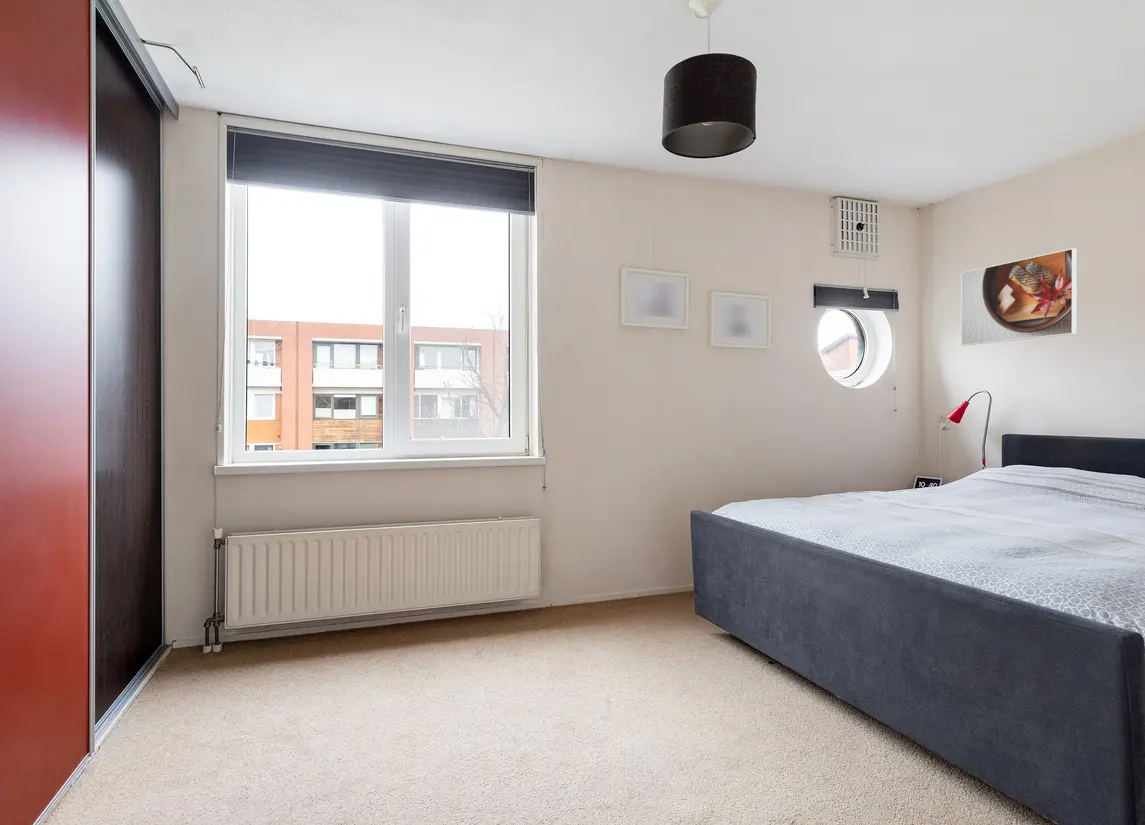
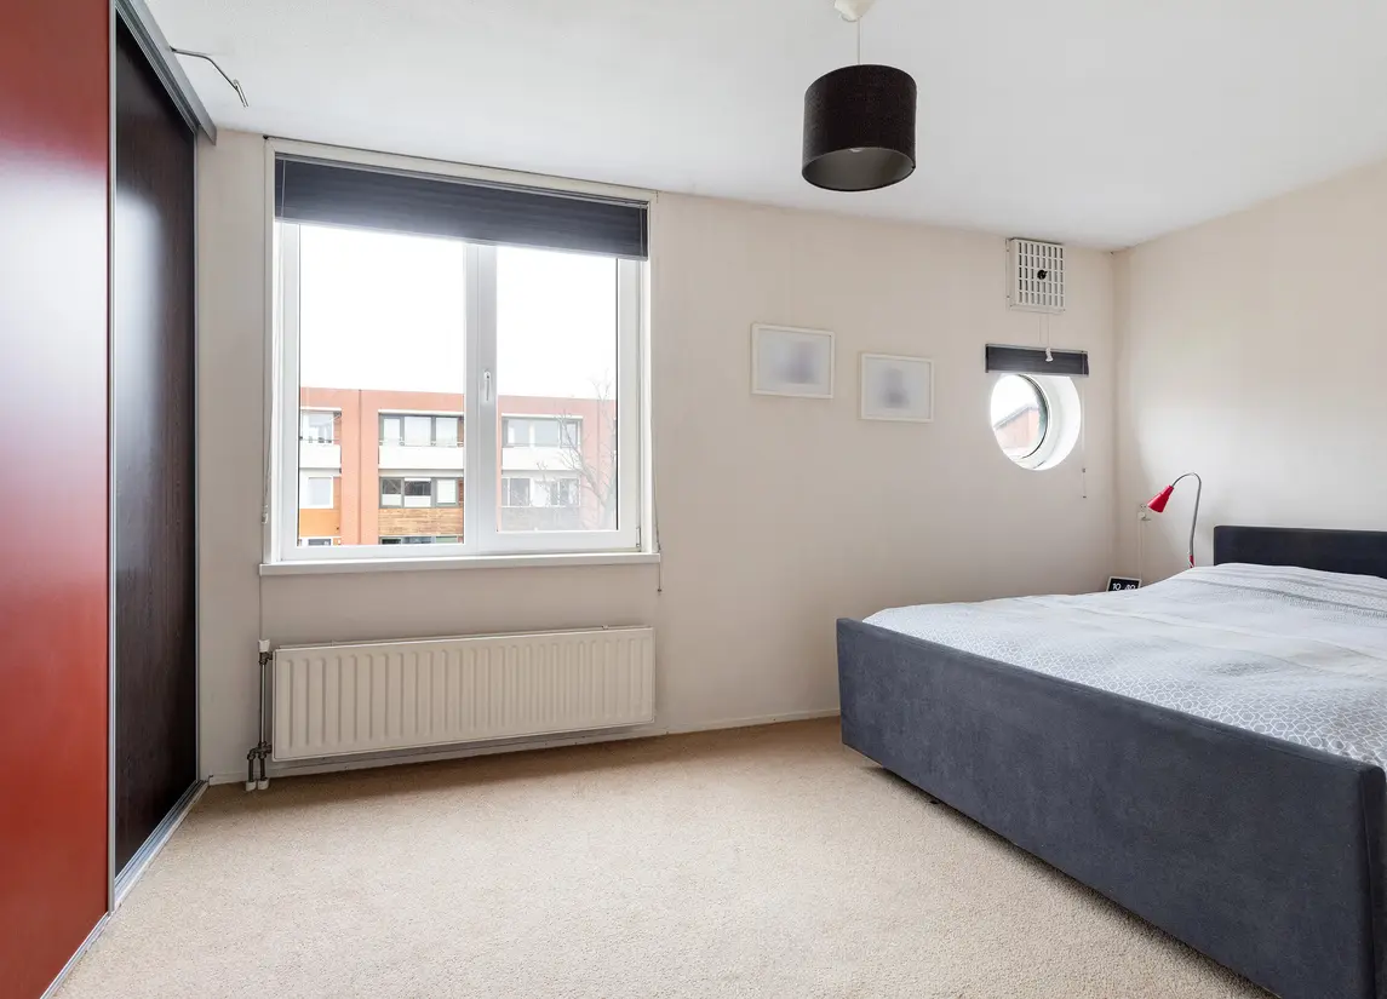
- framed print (1014, 300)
